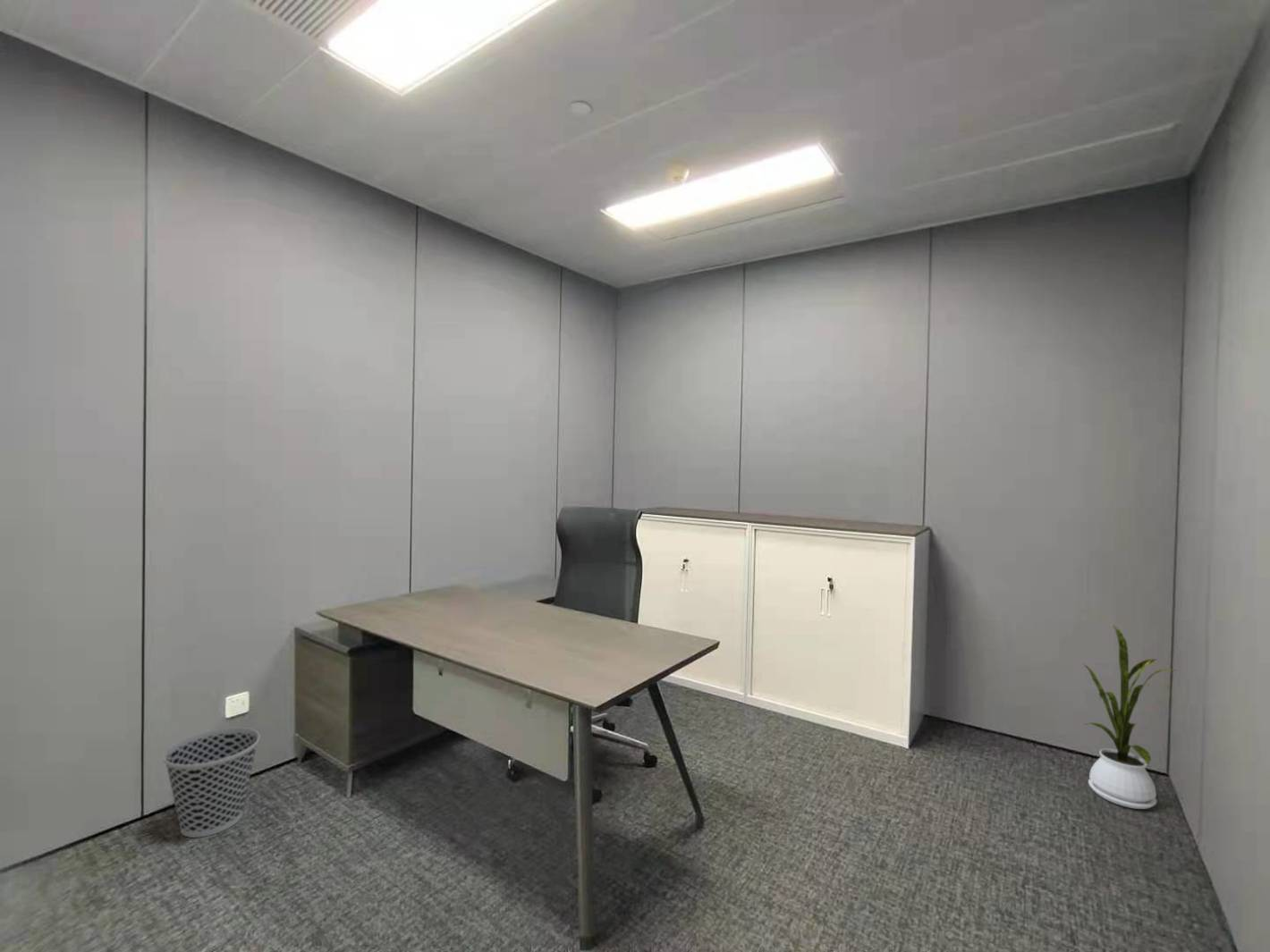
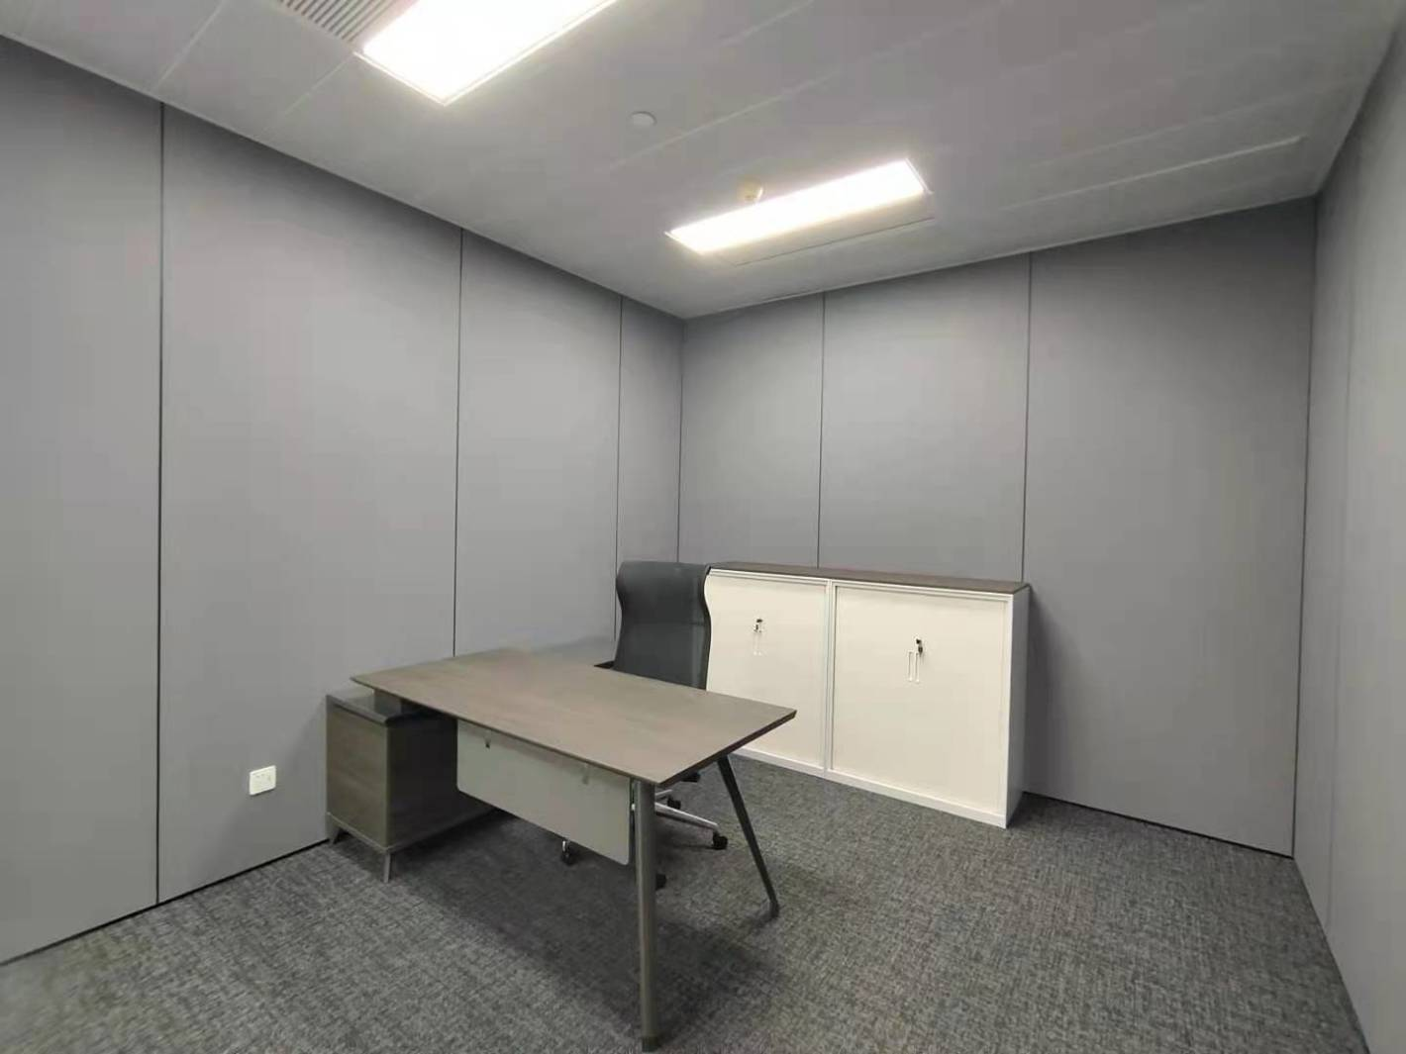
- wastebasket (213, 783)
- house plant (1124, 715)
